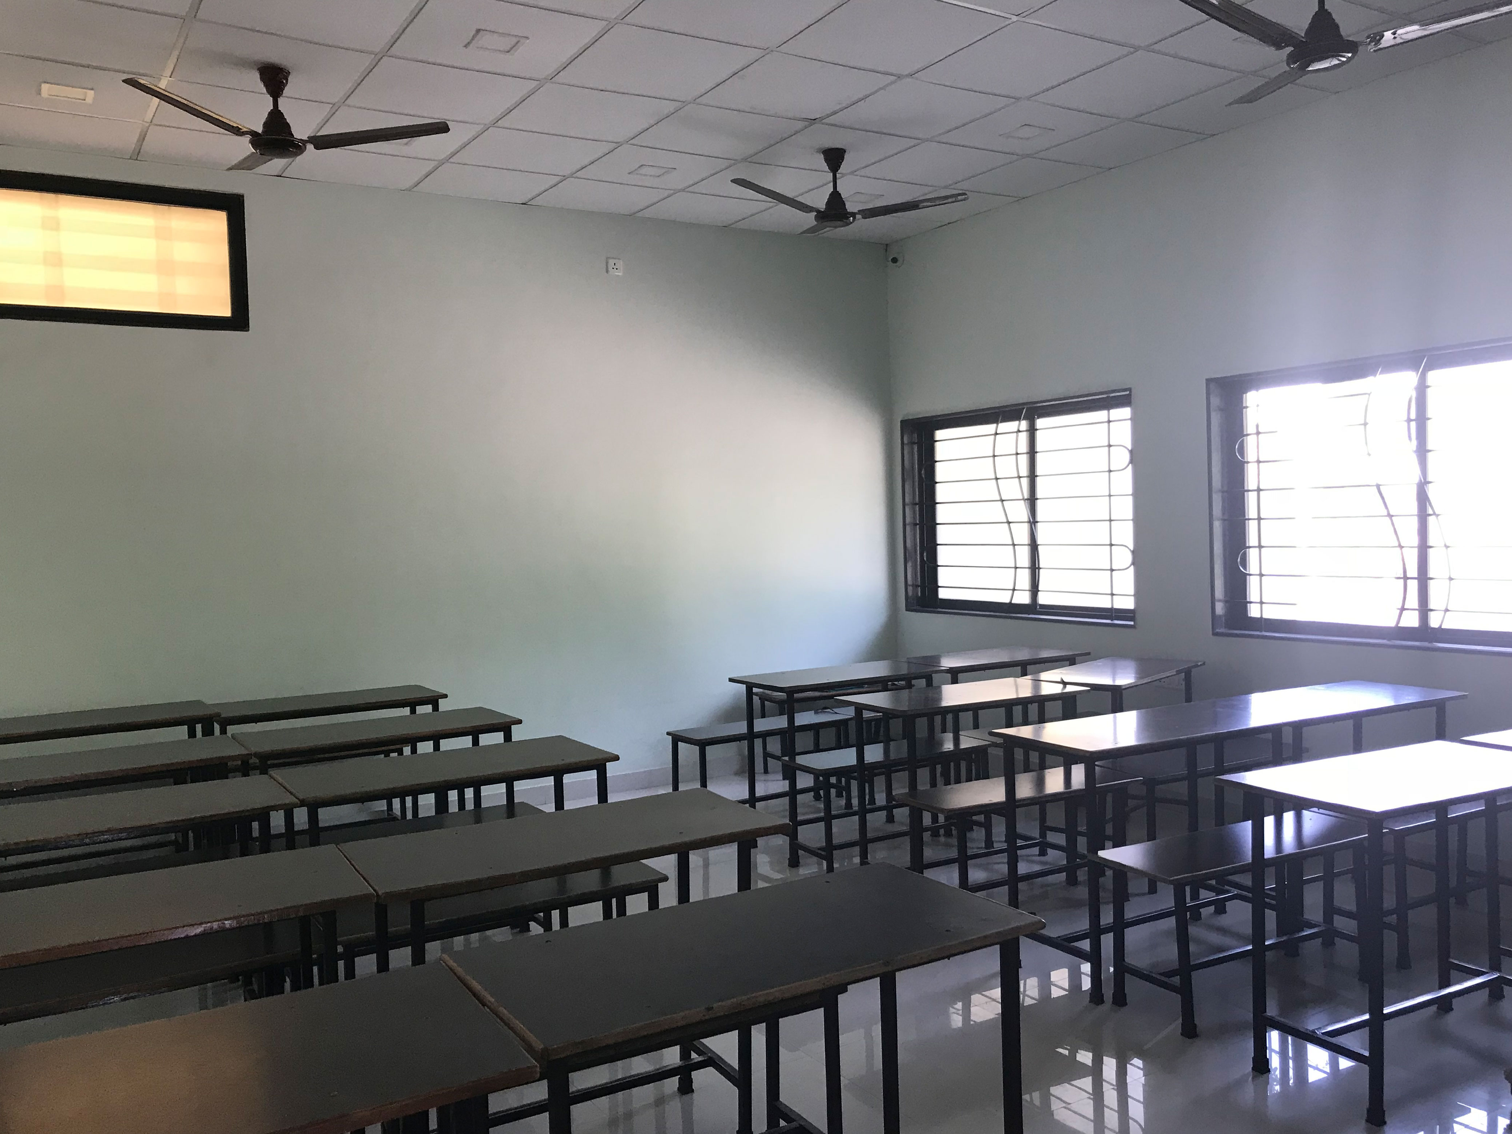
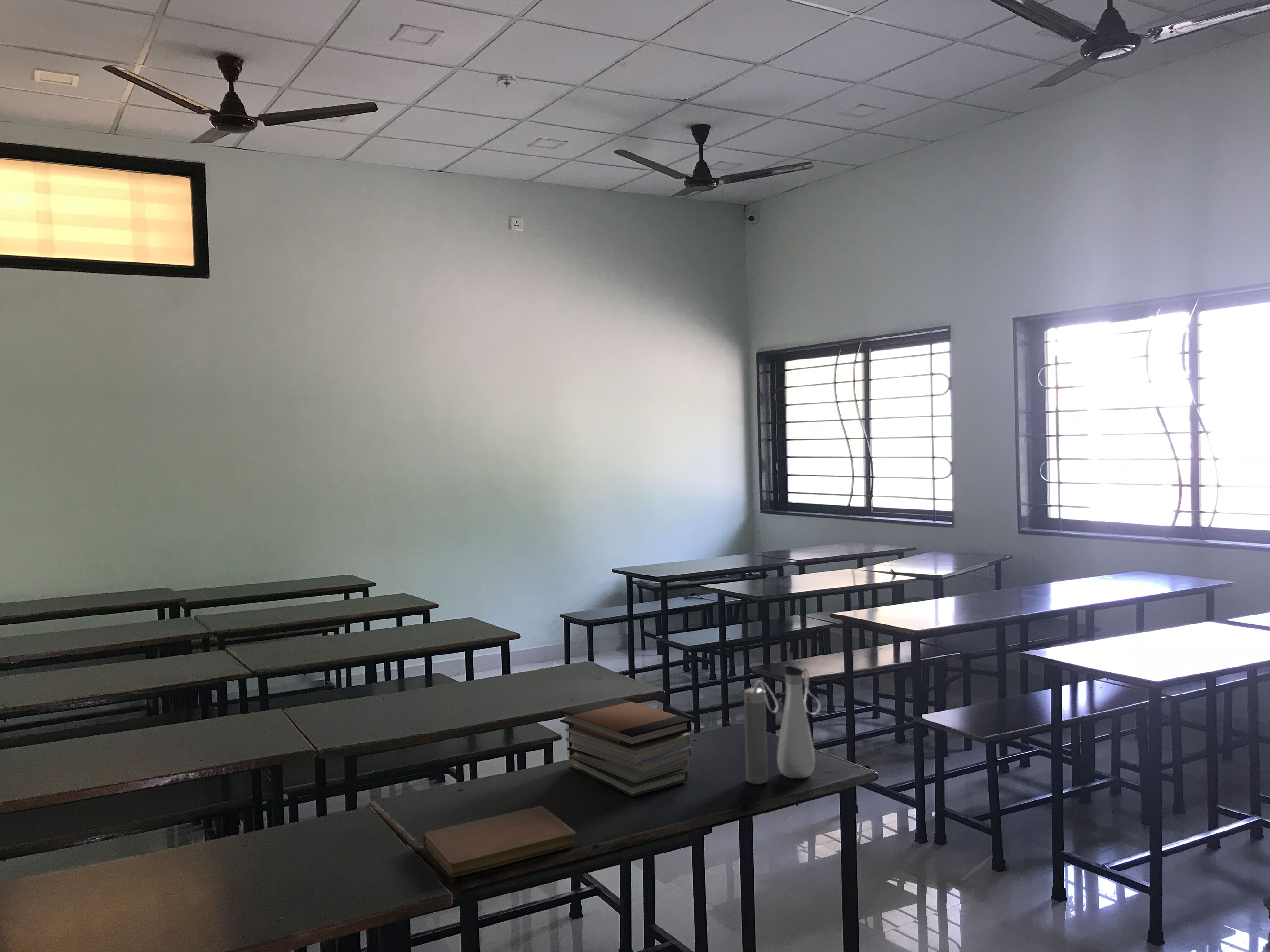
+ water bottle (784, 721)
+ book stack (627, 744)
+ notebook (499, 839)
+ smoke detector (506, 81)
